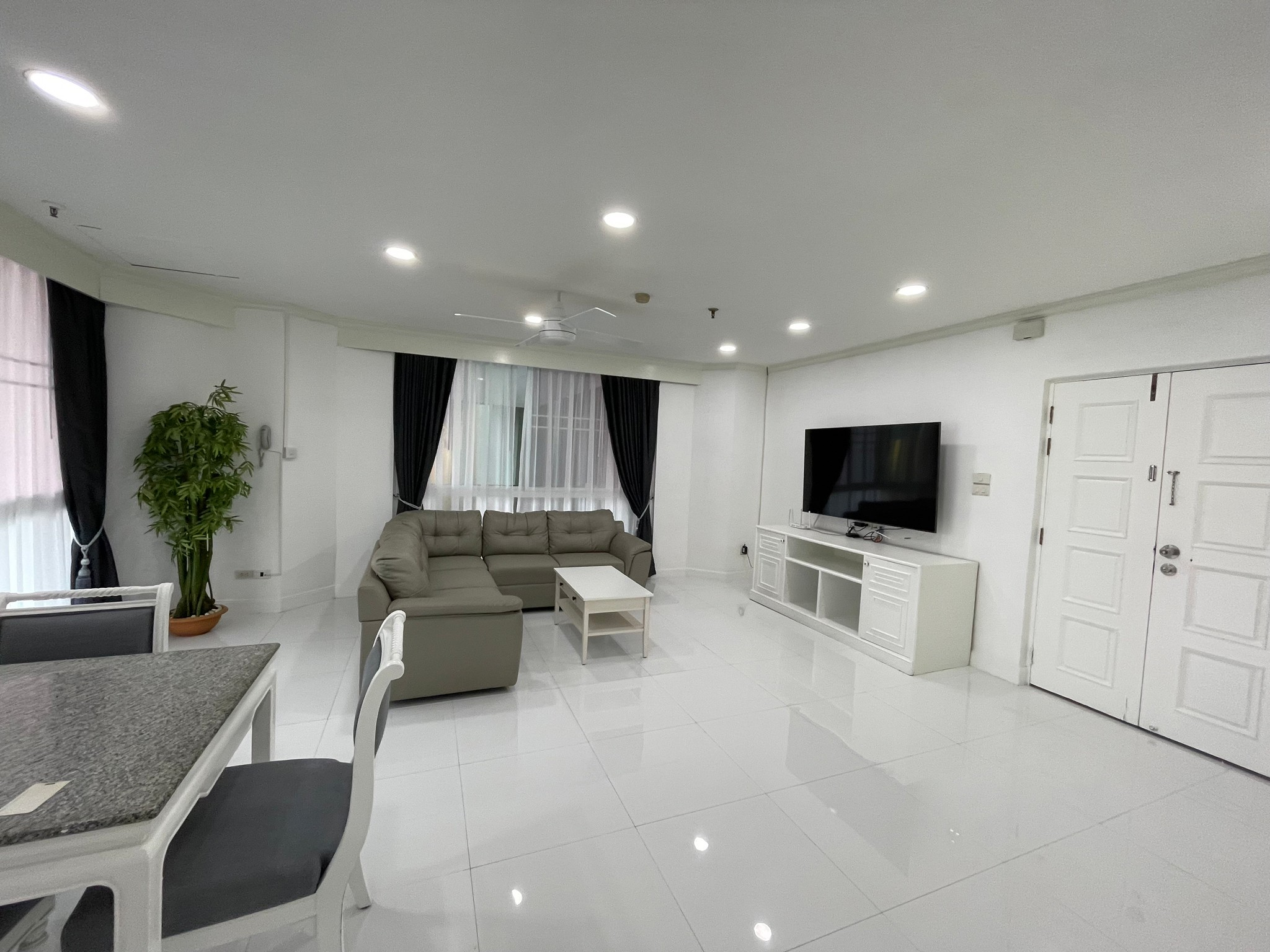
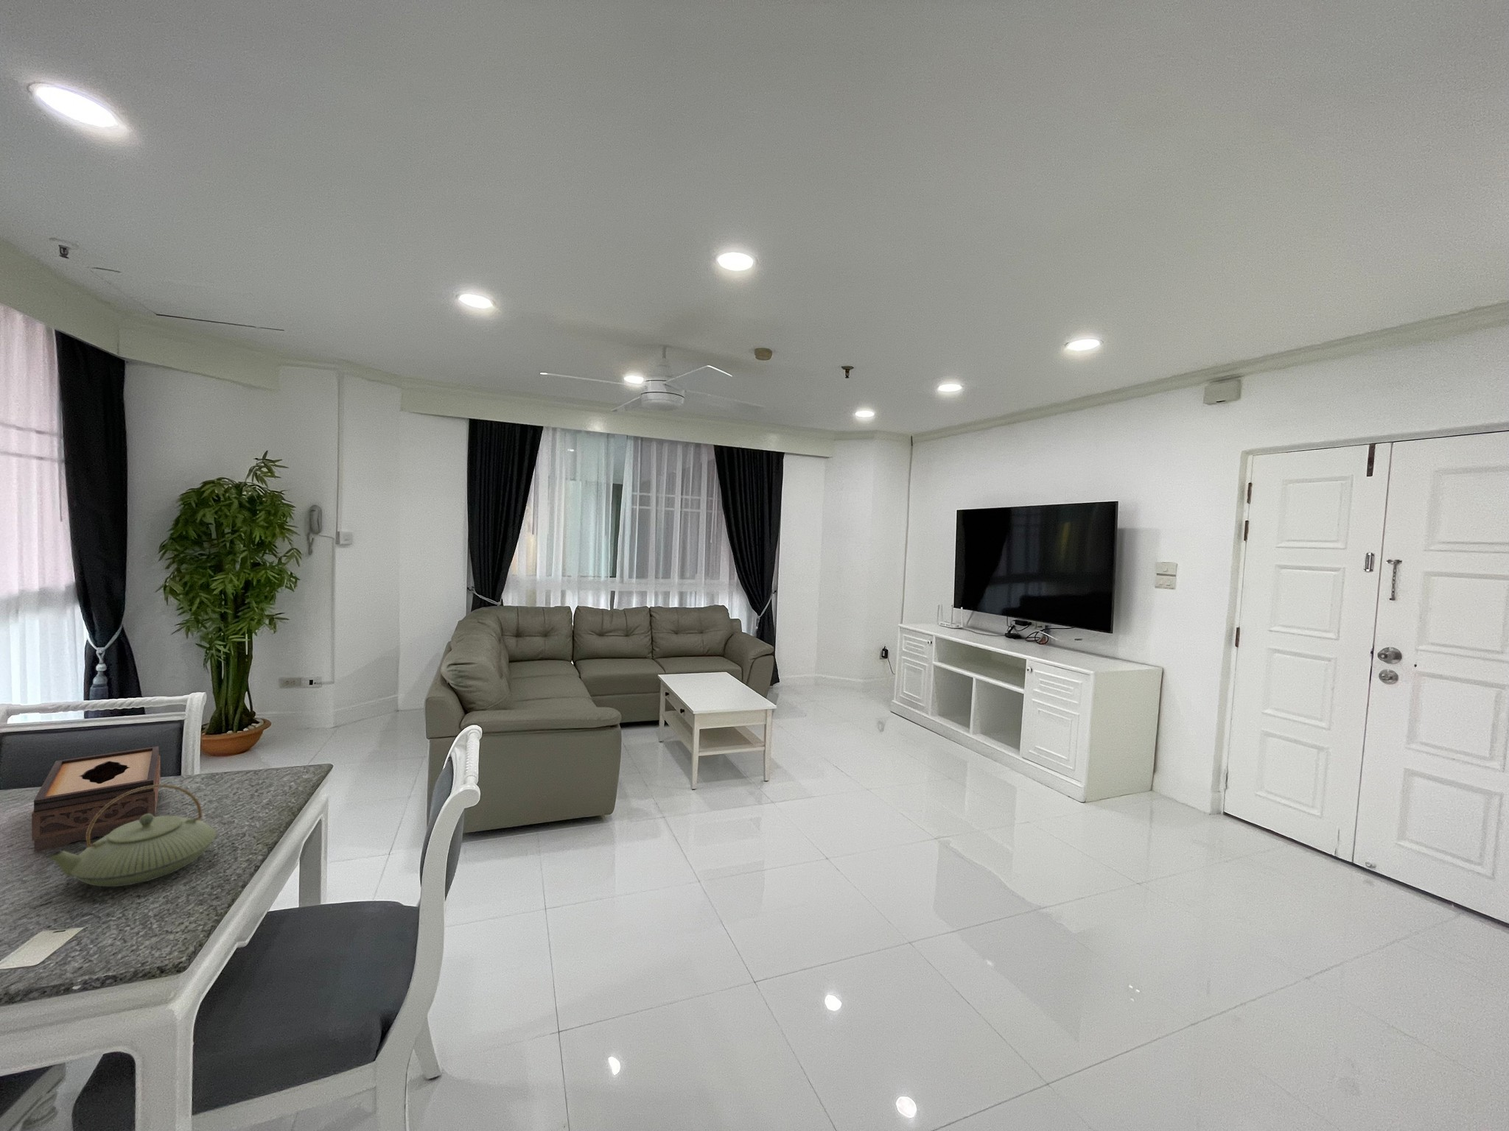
+ tissue box (103, 794)
+ teapot (137, 829)
